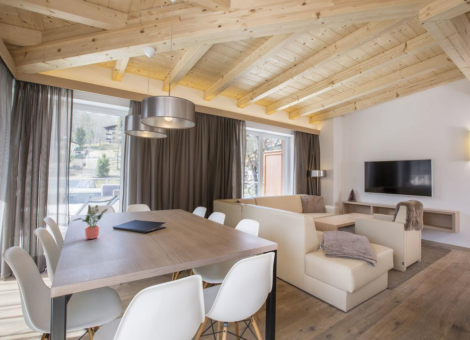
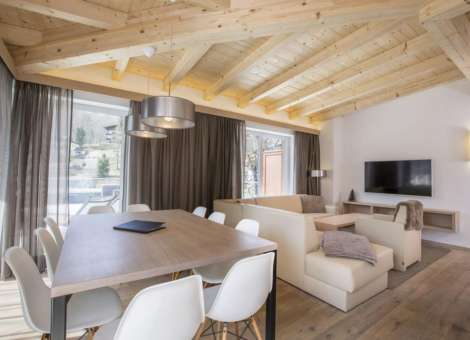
- potted plant (89, 220)
